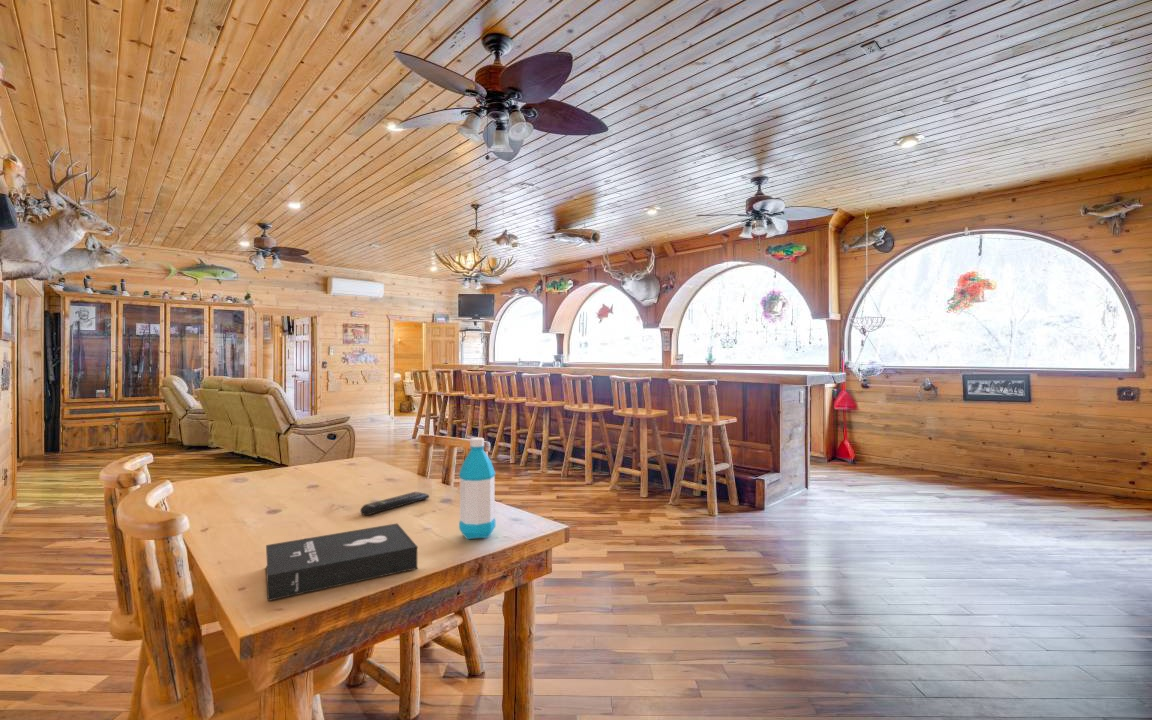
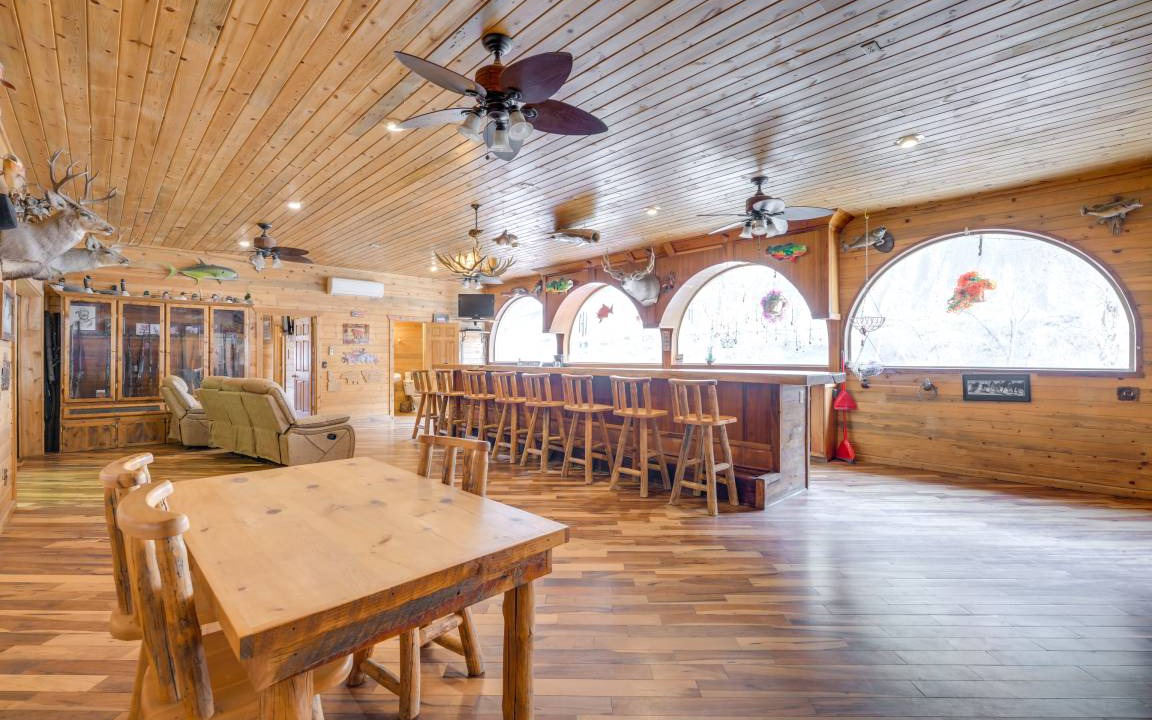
- remote control (396, 502)
- booklet (341, 556)
- water bottle (477, 487)
